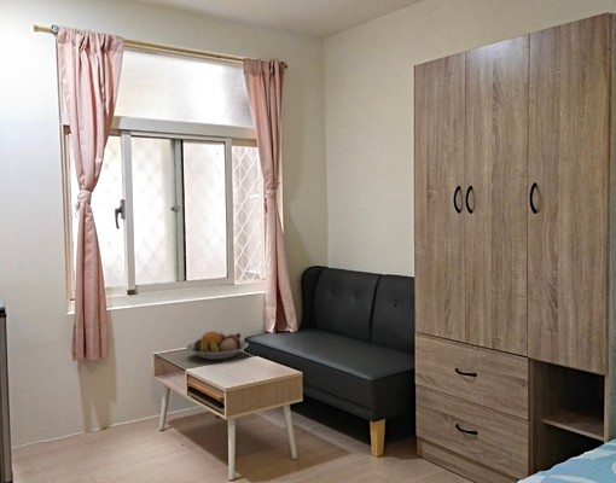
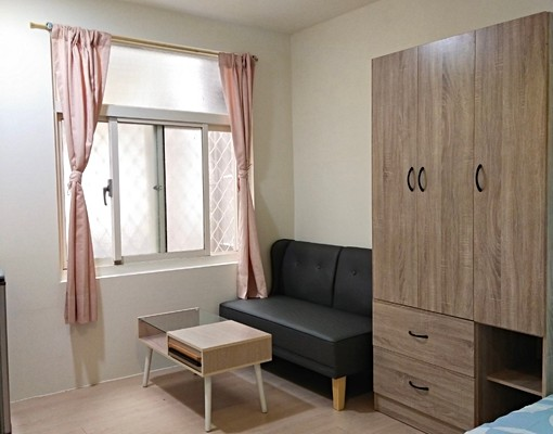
- fruit bowl (217, 343)
